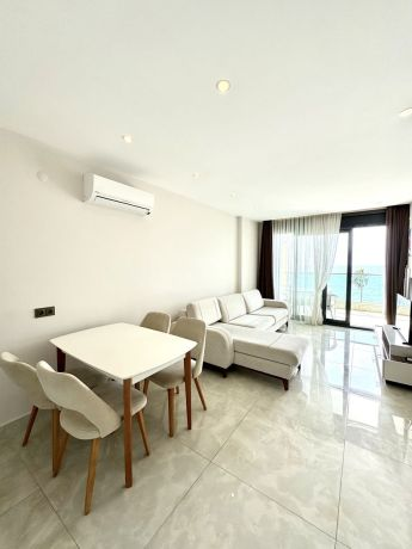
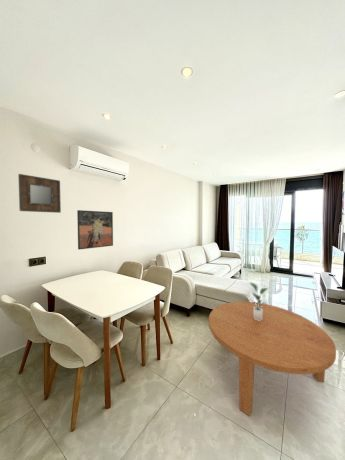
+ coffee table (263, 348)
+ home mirror (41, 194)
+ potted plant (258, 301)
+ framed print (96, 229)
